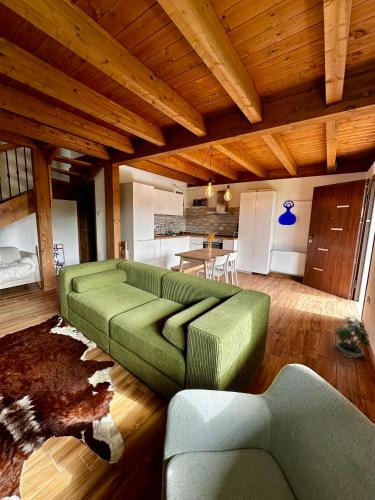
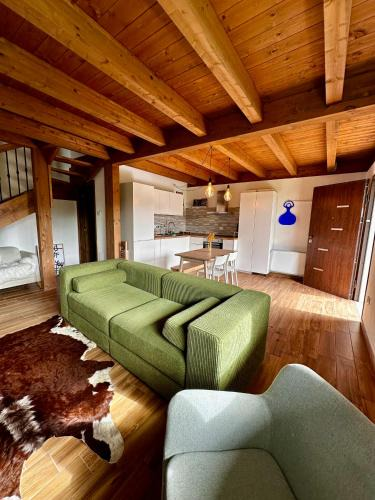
- potted plant (351, 334)
